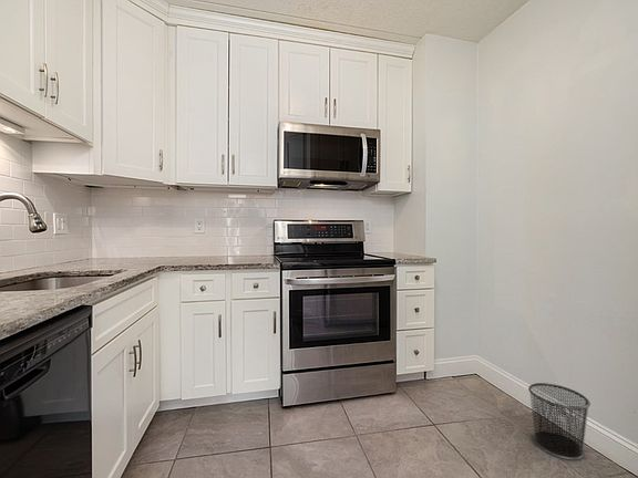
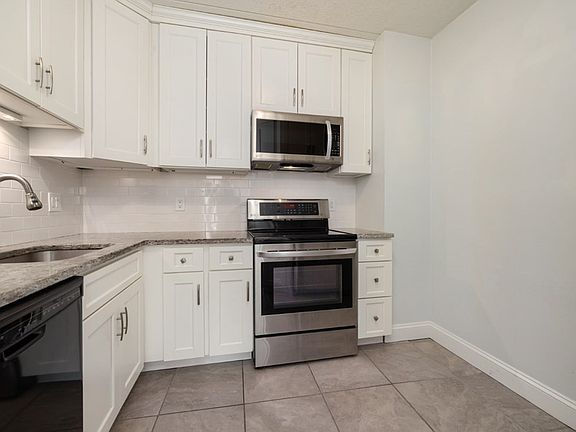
- waste bin (557, 418)
